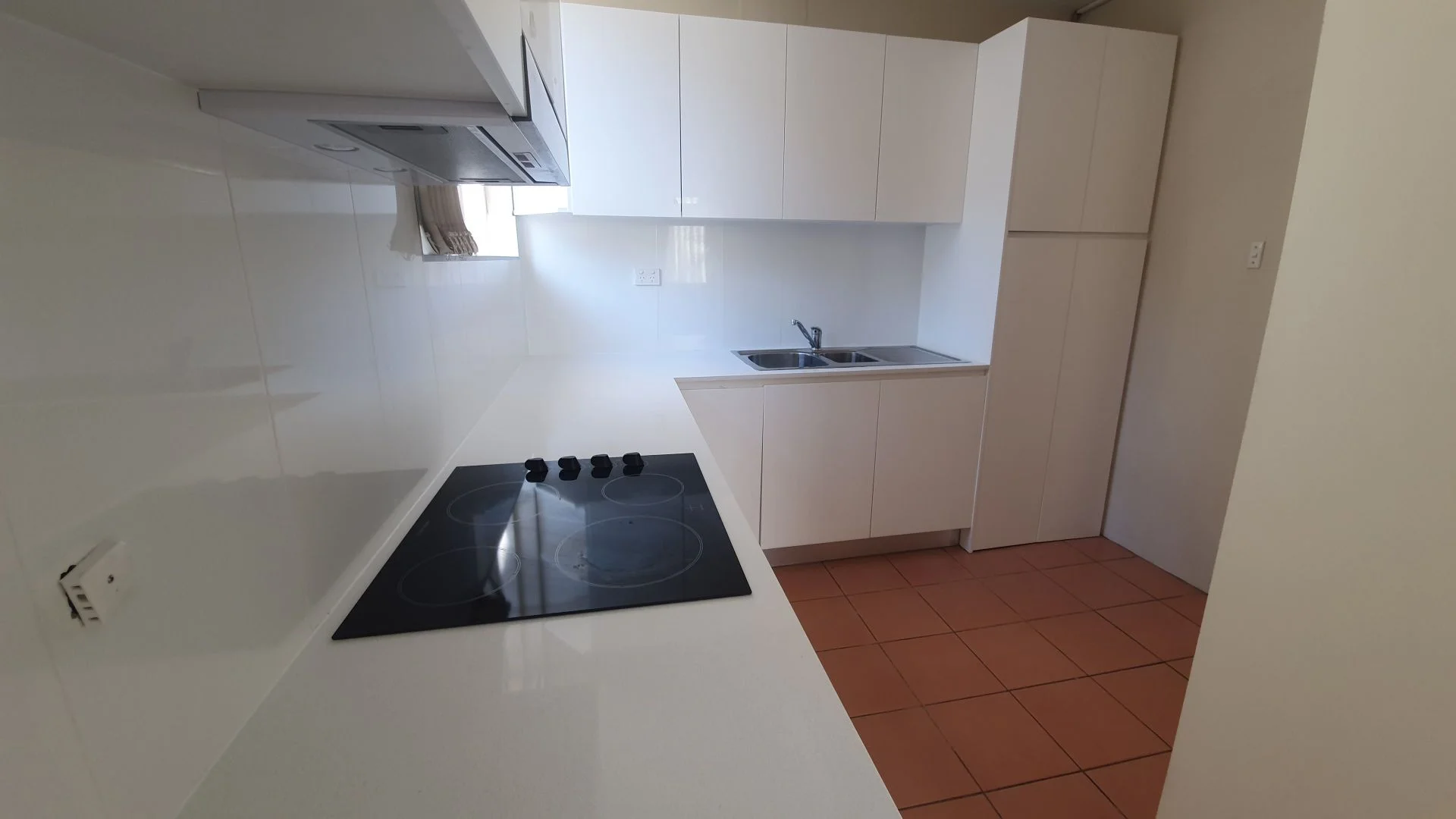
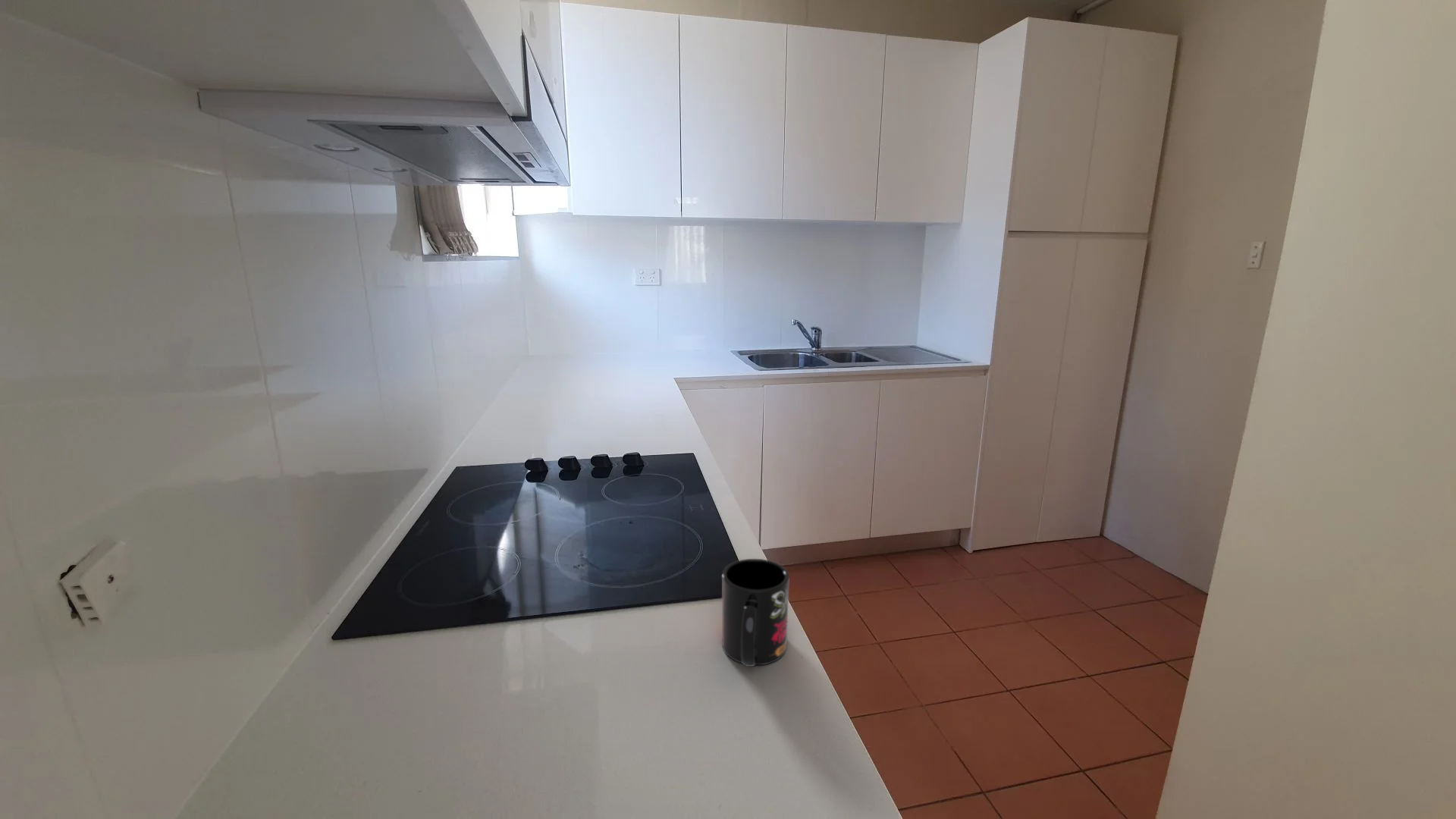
+ mug (753, 617)
